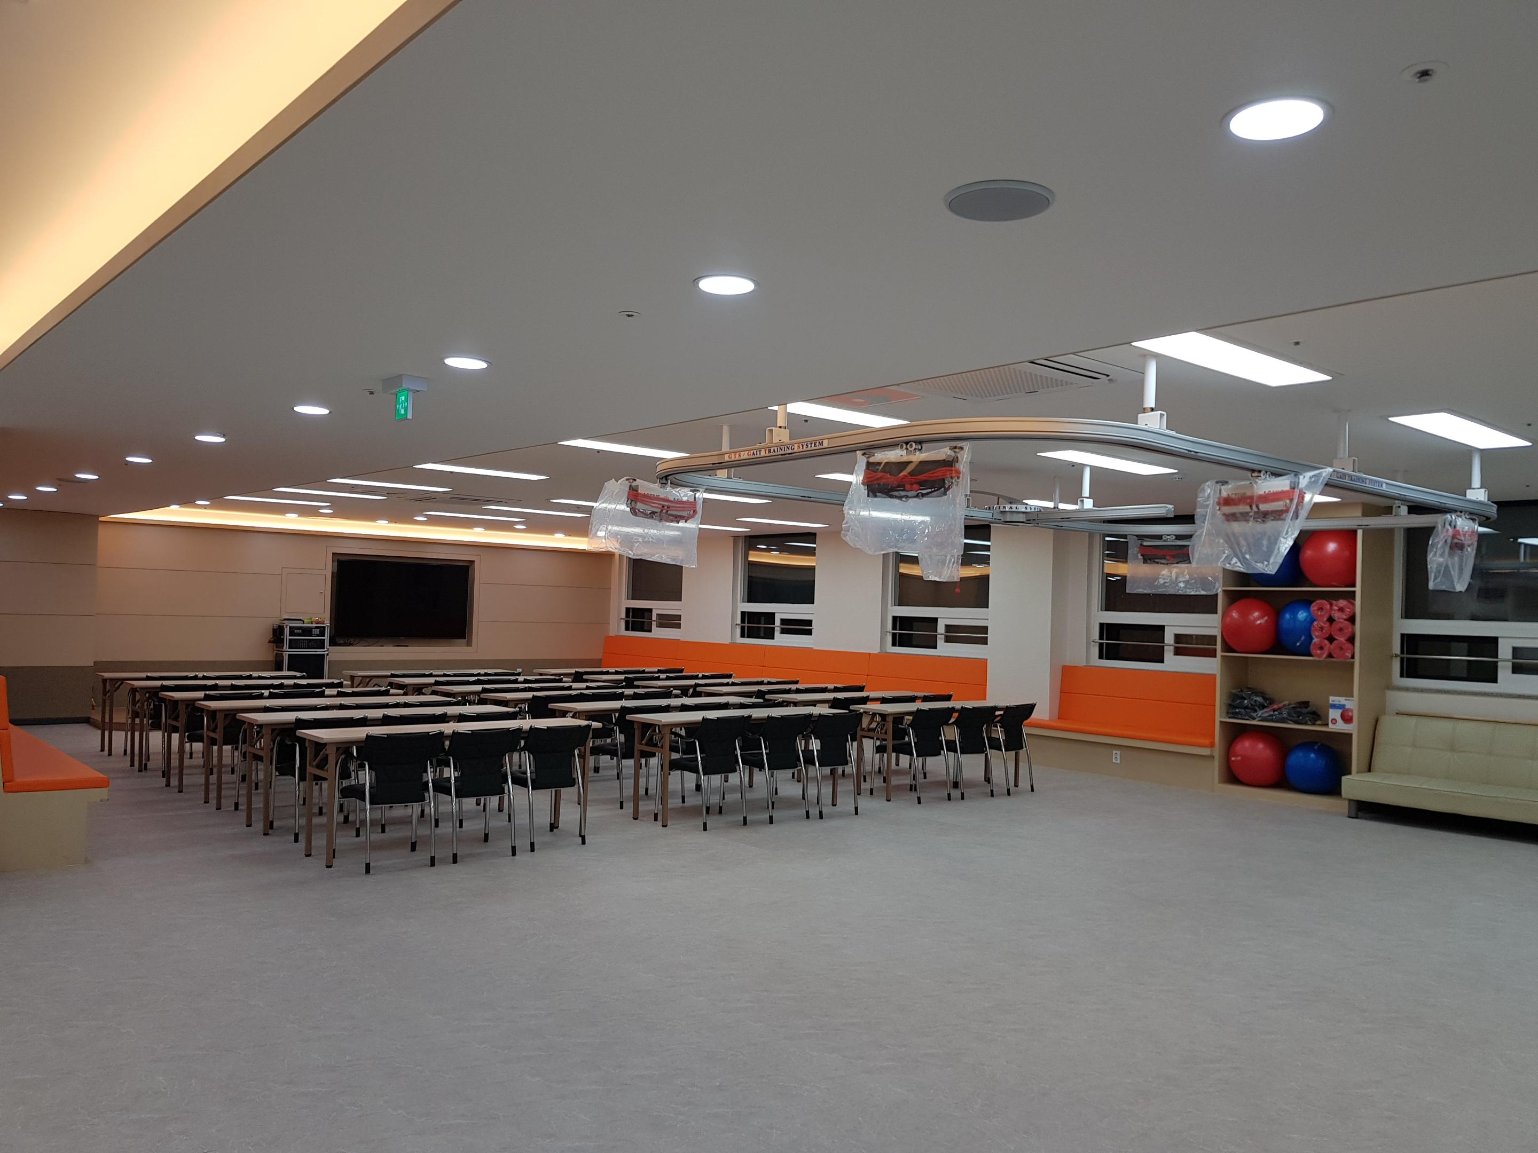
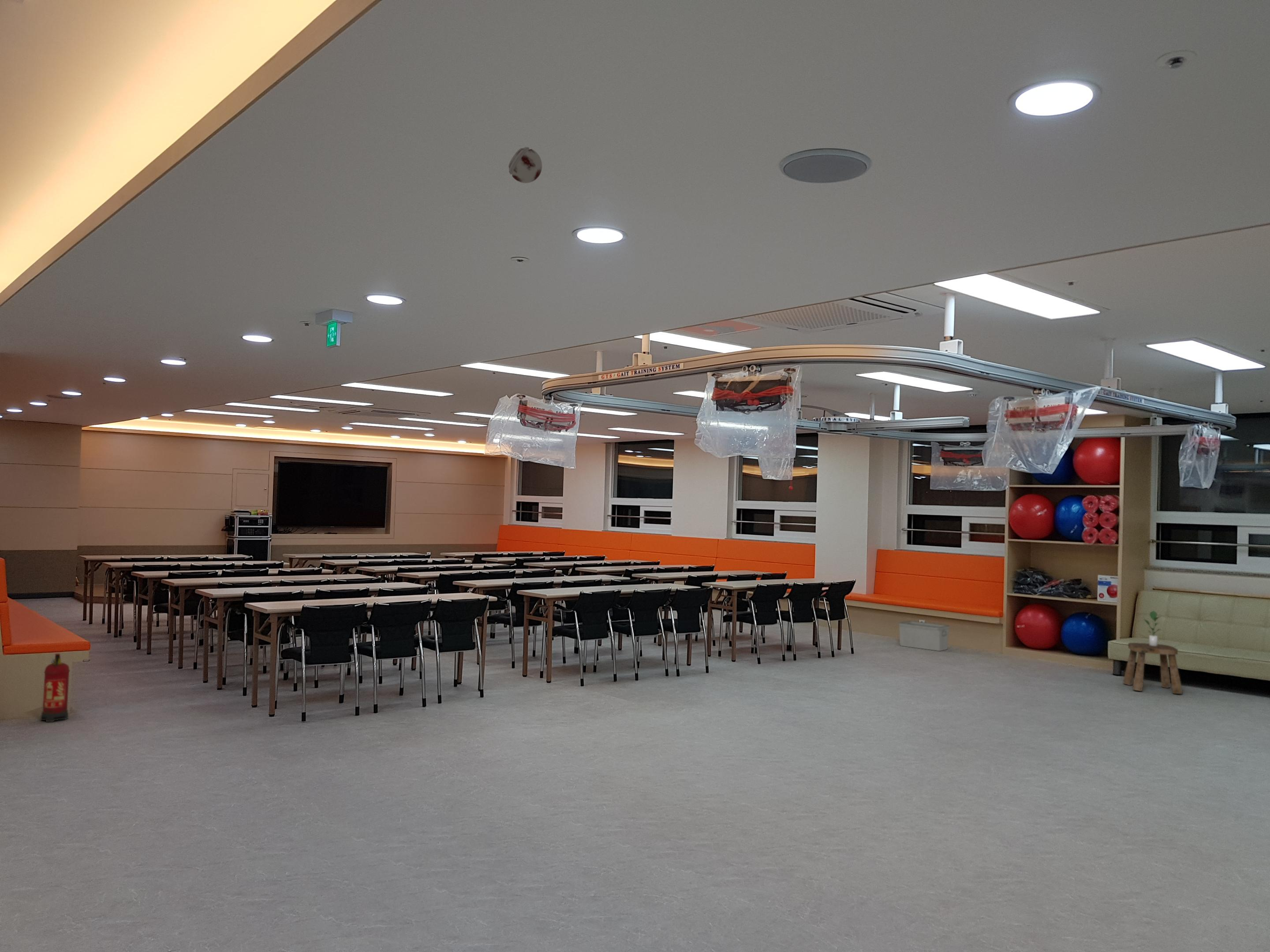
+ fire extinguisher (56, 685)
+ potted plant (1152, 628)
+ stool (1160, 666)
+ smoke detector (525, 165)
+ storage bin (924, 636)
